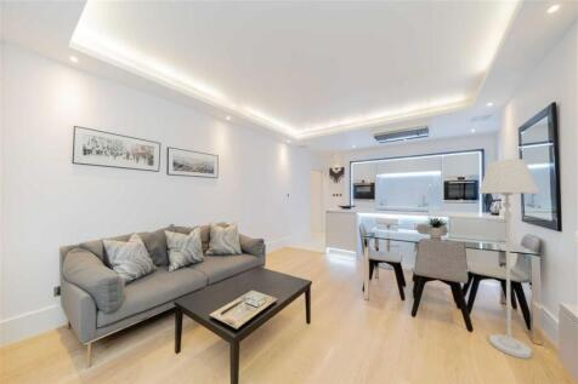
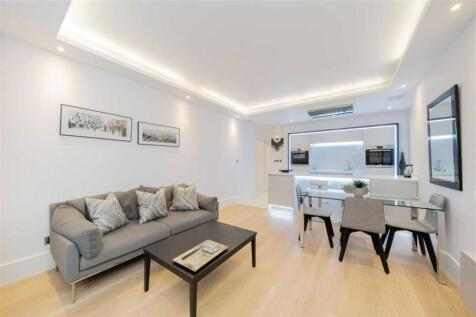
- floor lamp (508, 253)
